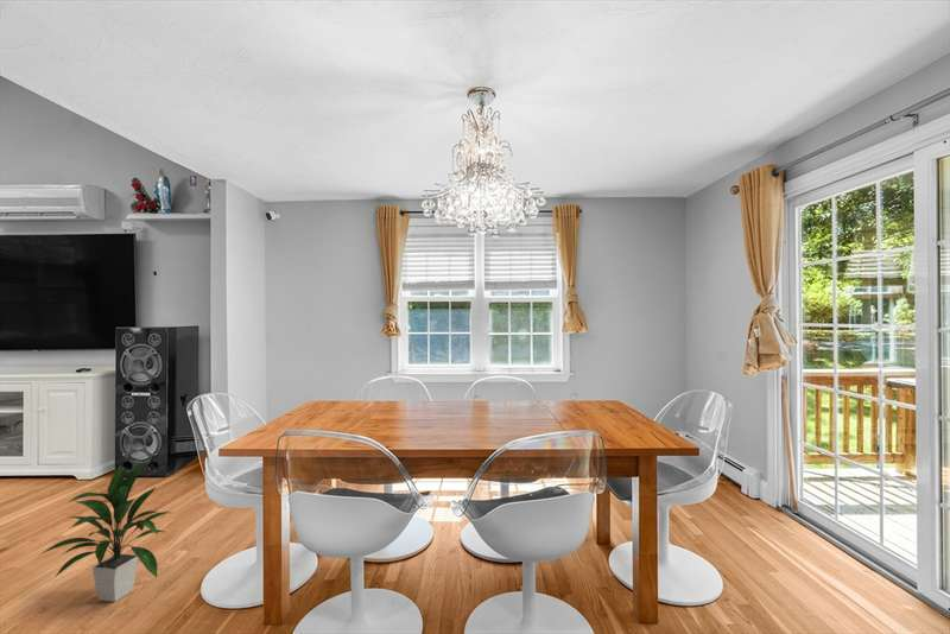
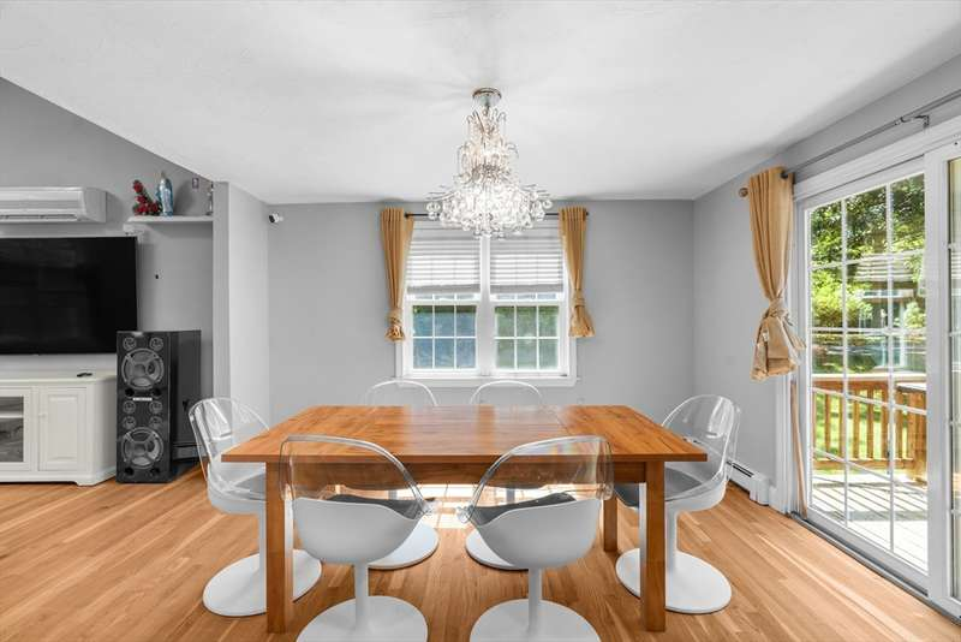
- indoor plant (116, 532)
